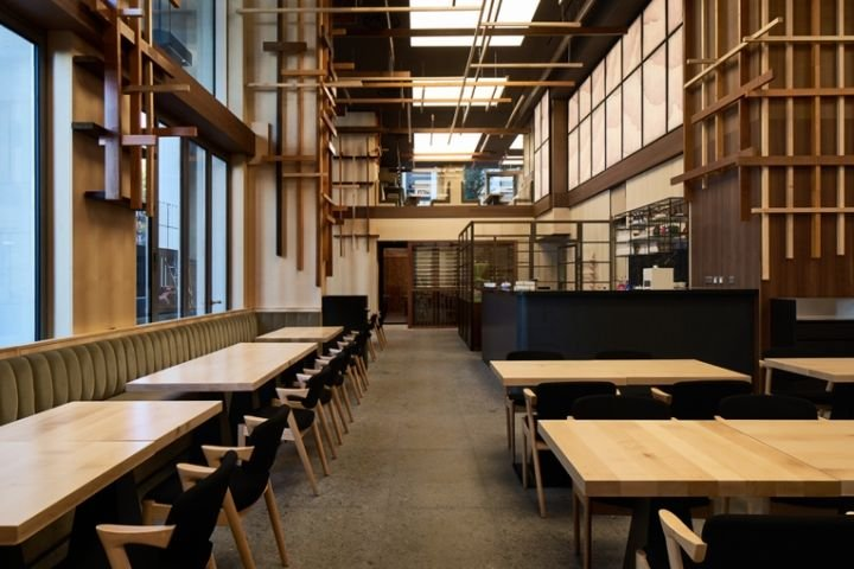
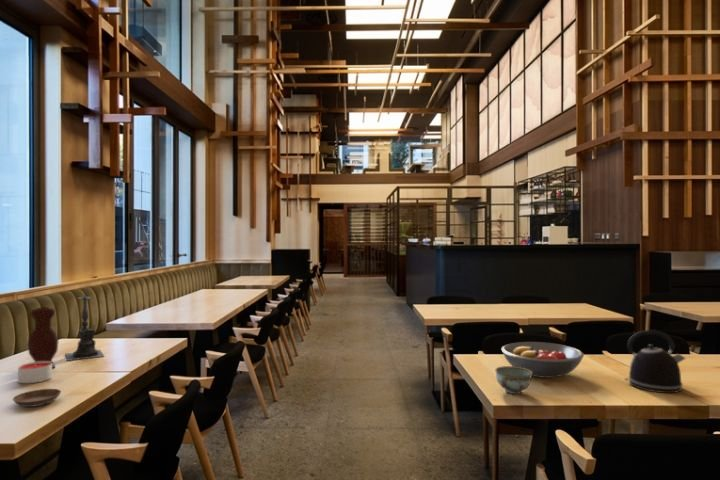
+ kettle (654, 358)
+ bowl (513, 381)
+ vase (43, 338)
+ saucer (37, 398)
+ fruit bowl (541, 358)
+ candle (35, 371)
+ candle holder (84, 321)
